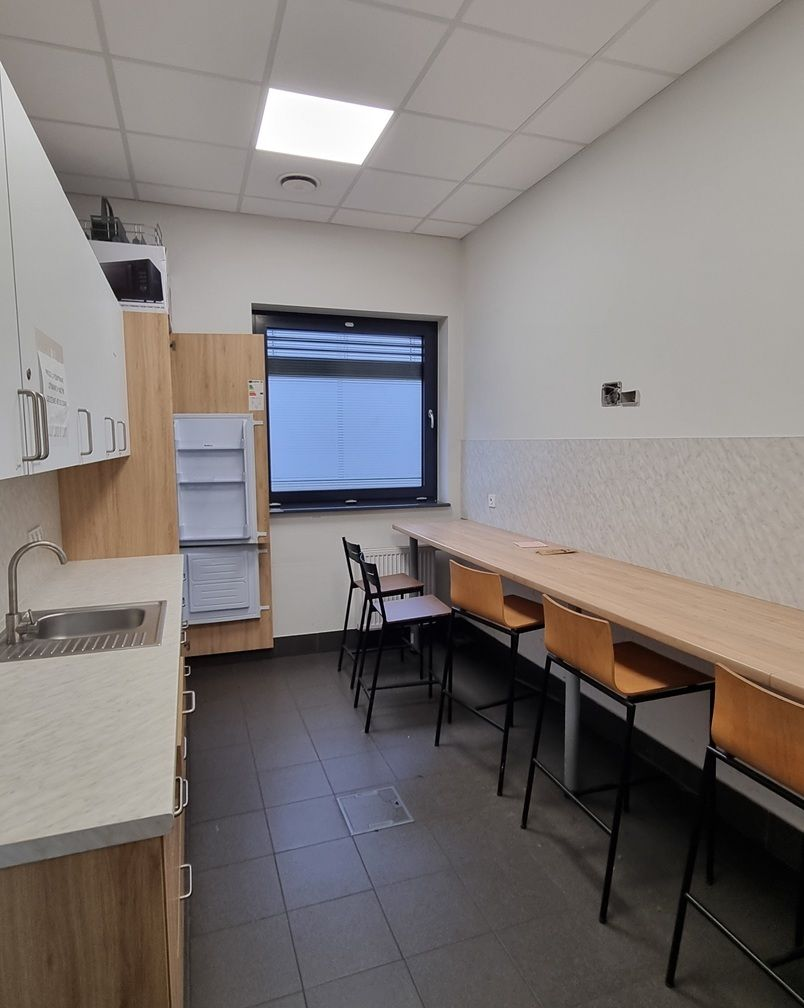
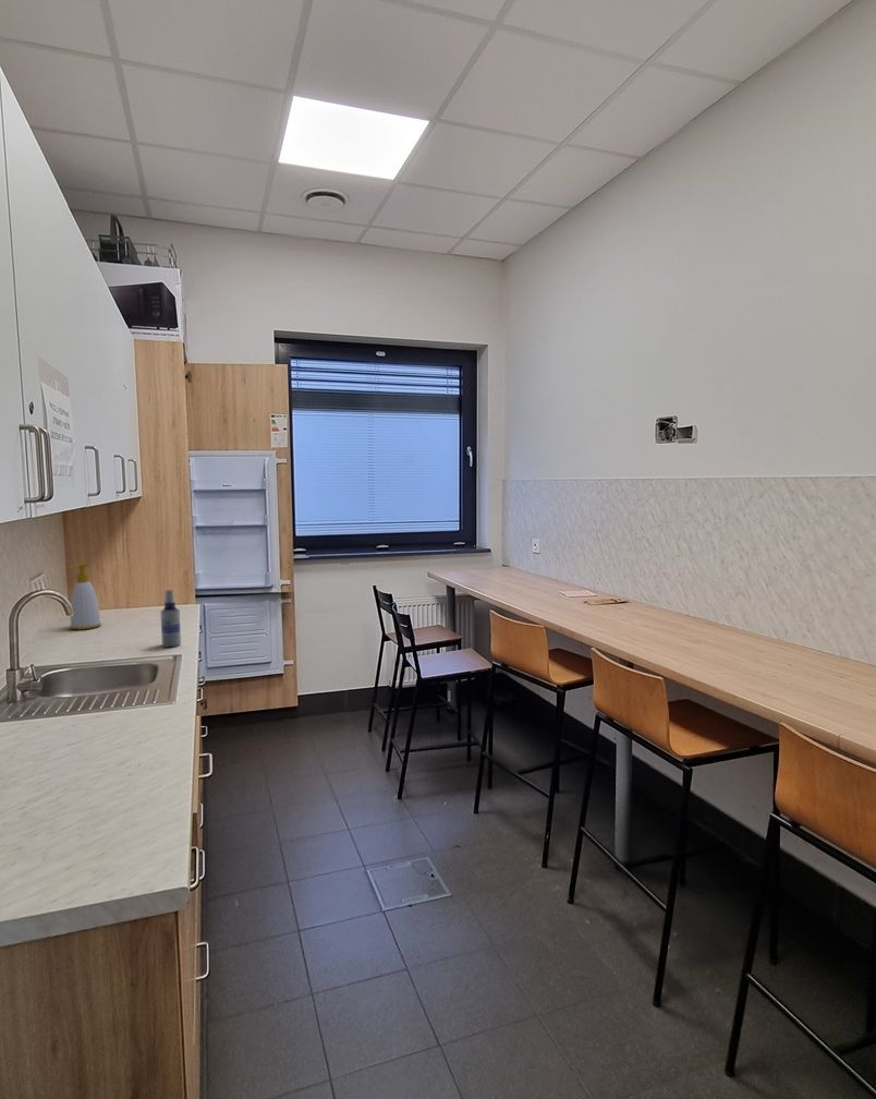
+ soap bottle (83, 595)
+ spray bottle (170, 617)
